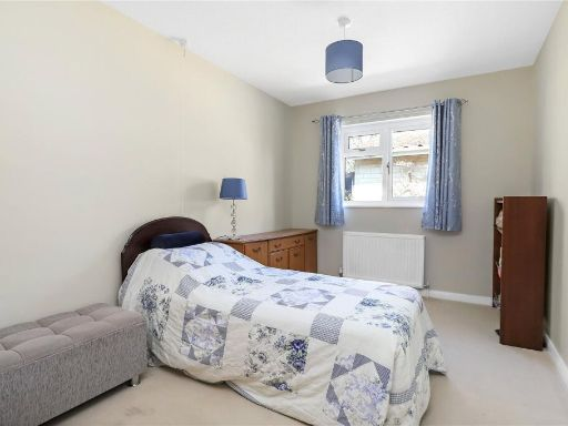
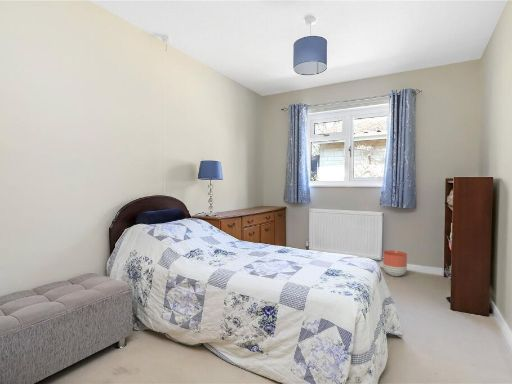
+ planter (394, 264)
